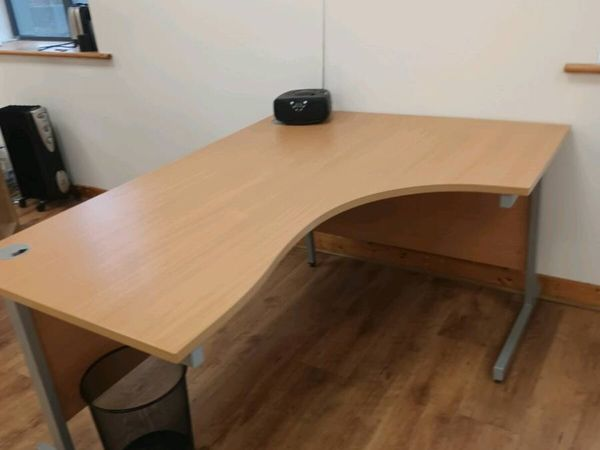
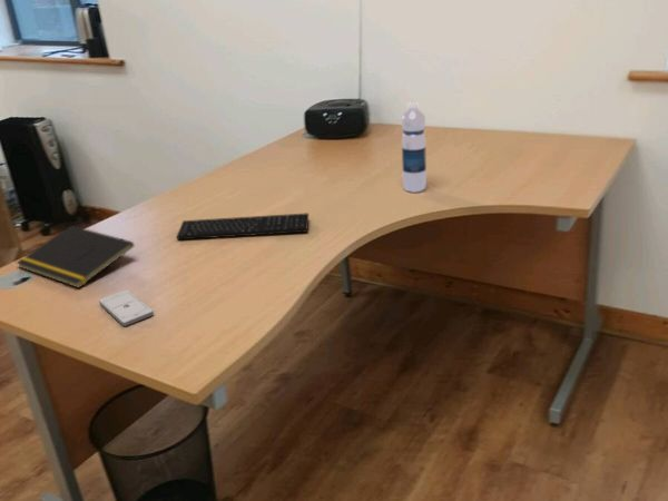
+ keyboard (244, 226)
+ water bottle (413, 147)
+ smartphone (125, 306)
+ notepad (75, 254)
